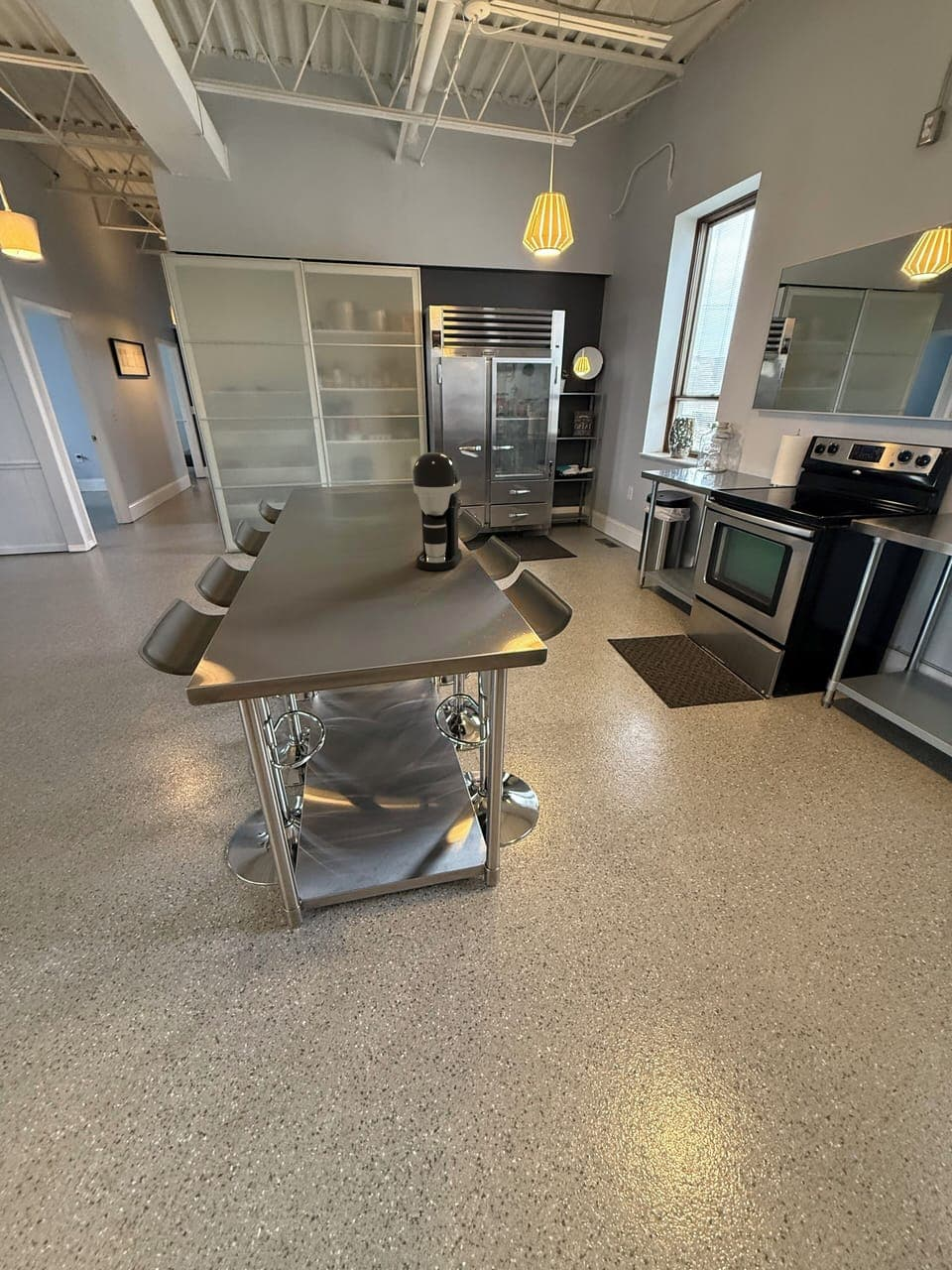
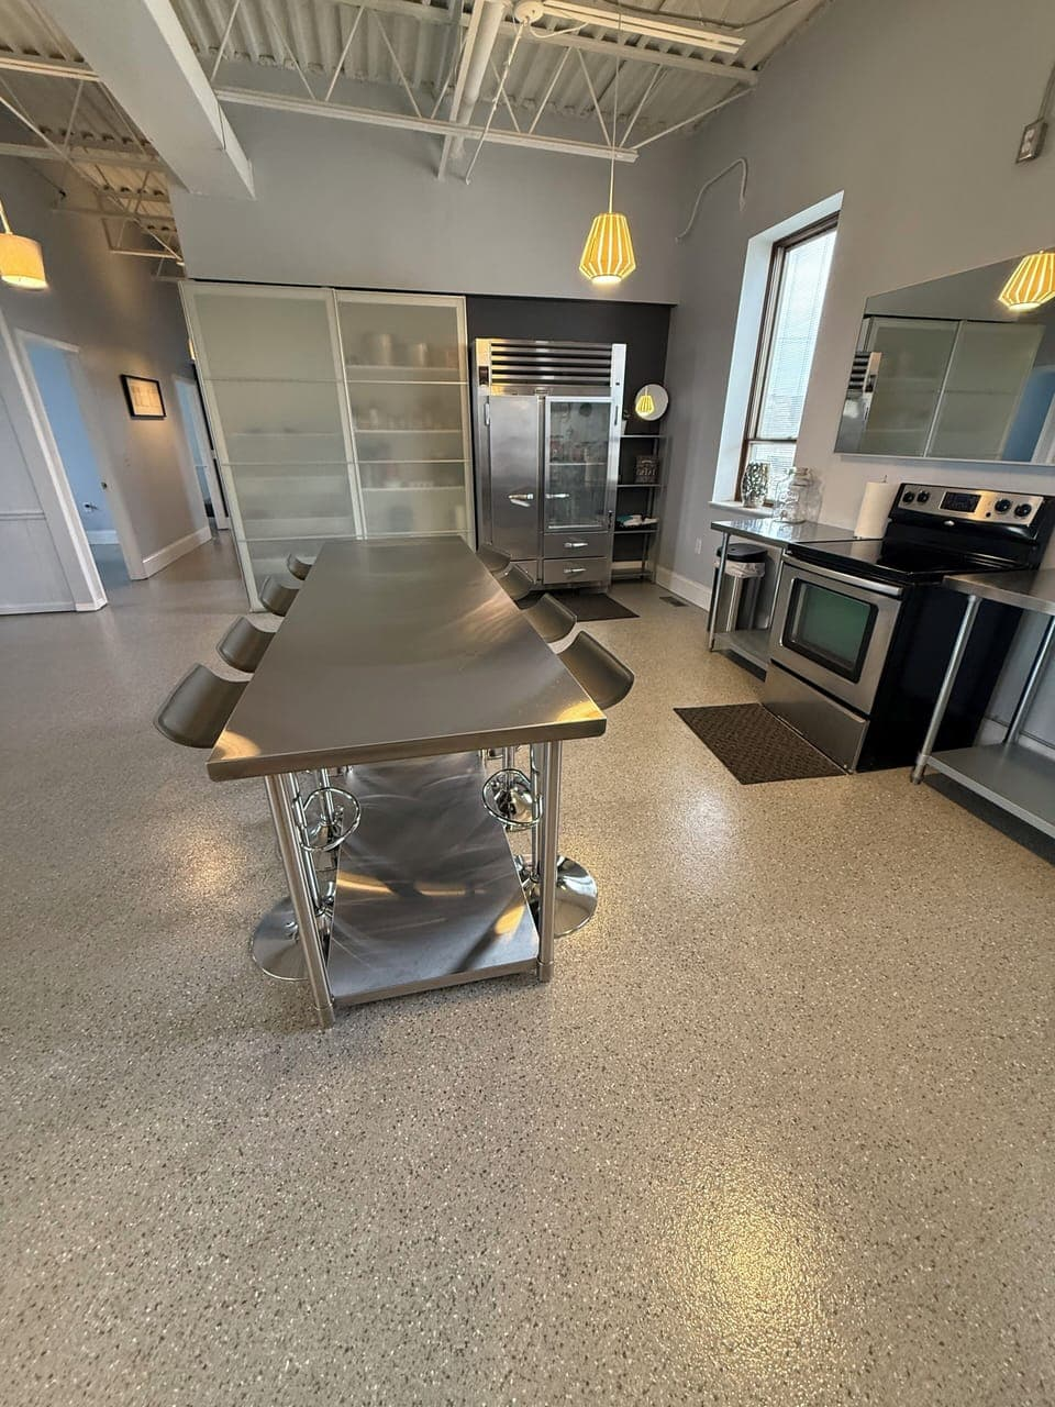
- coffee maker (438, 508)
